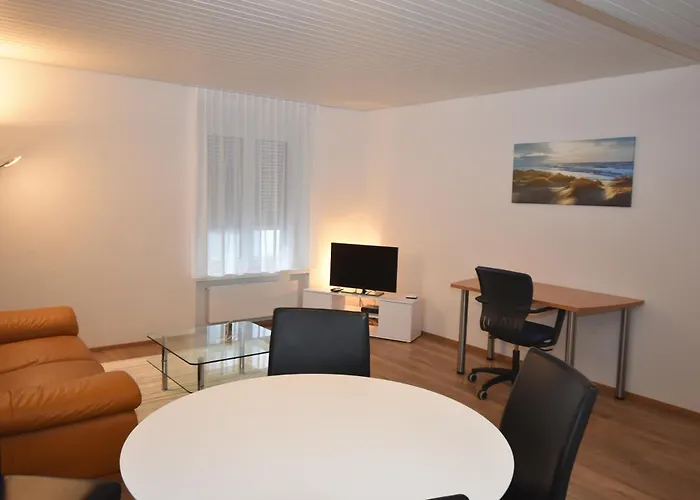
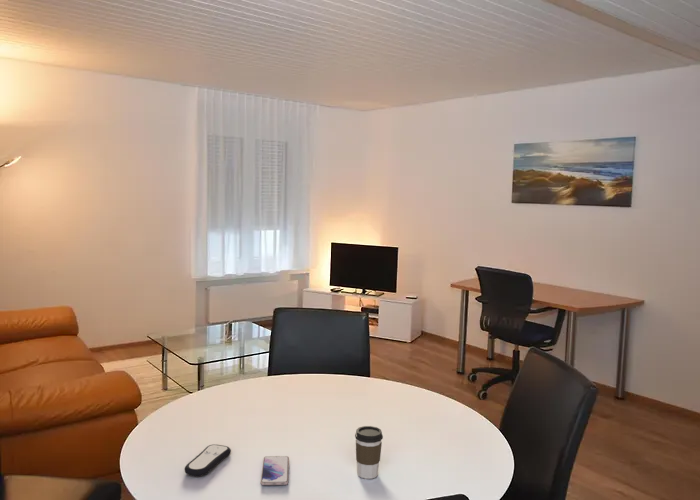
+ coffee cup (368, 452)
+ remote control (207, 459)
+ smartphone (275, 470)
